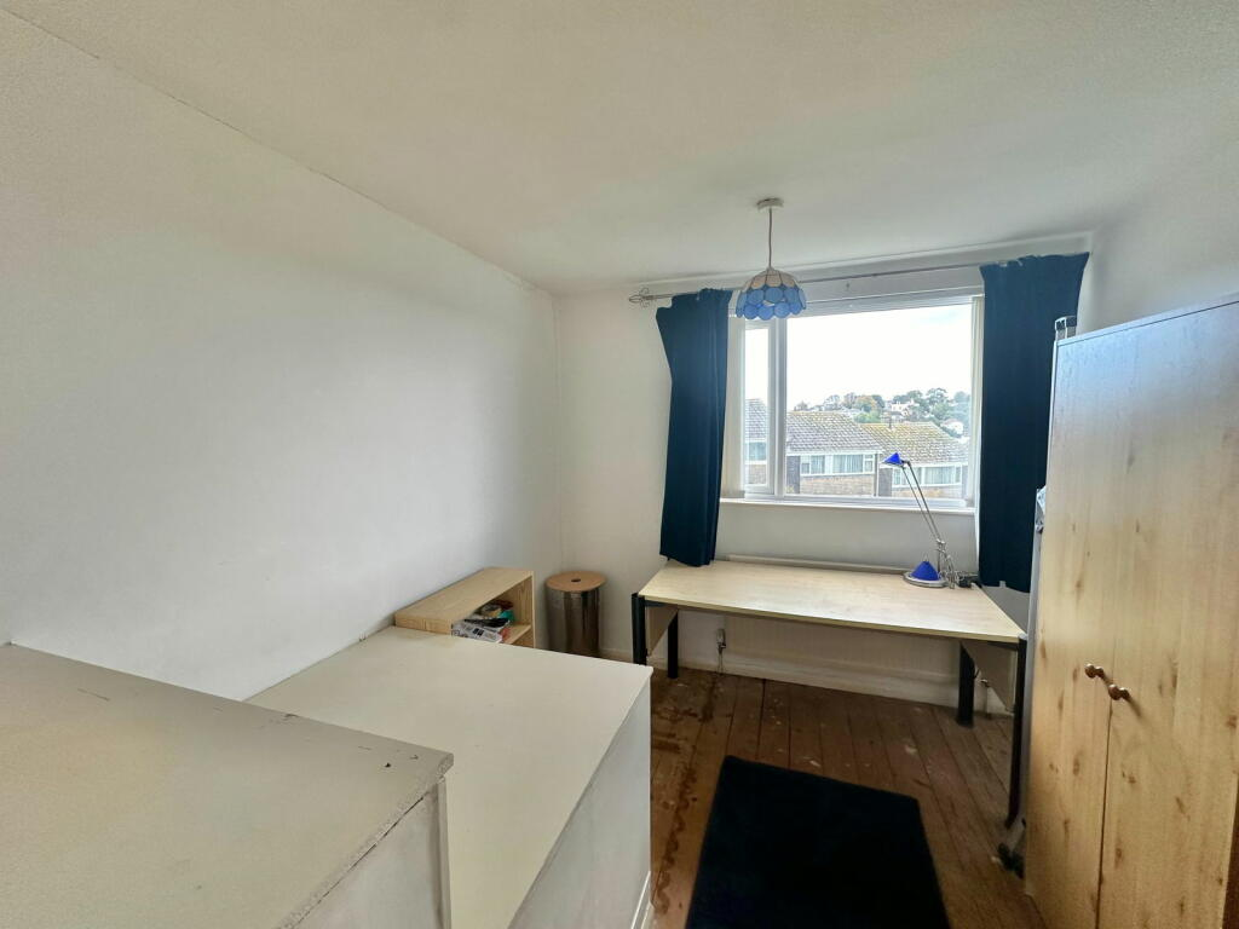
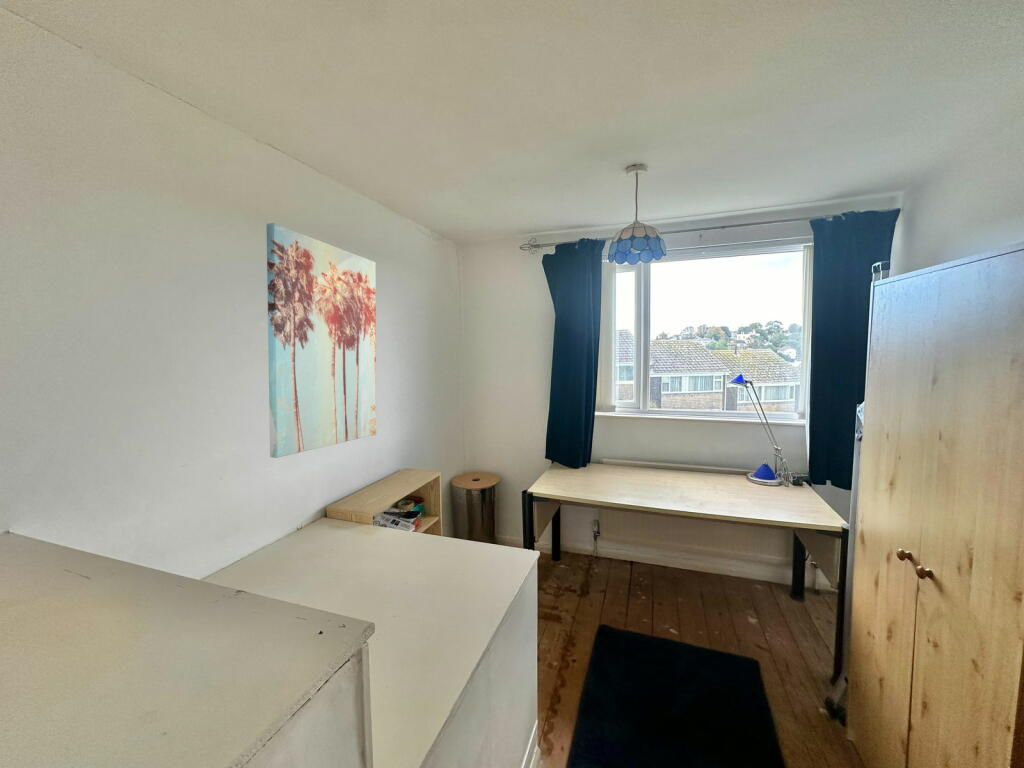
+ wall art (330, 345)
